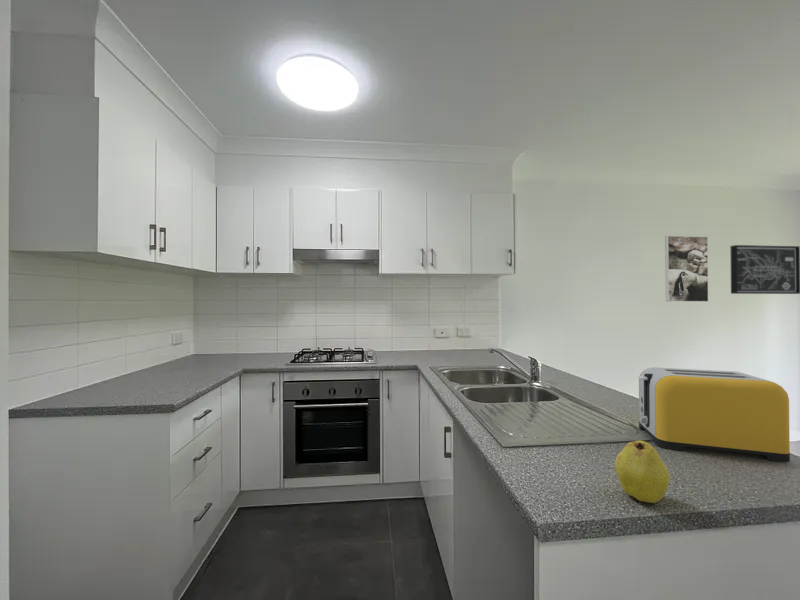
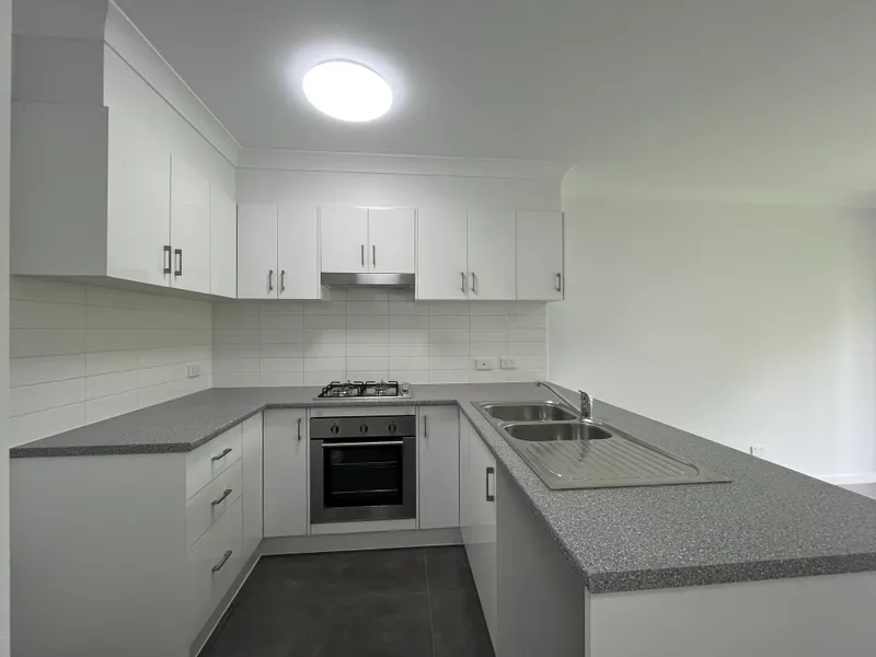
- fruit (641, 469)
- toaster (701, 407)
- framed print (686, 269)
- wall art (765, 269)
